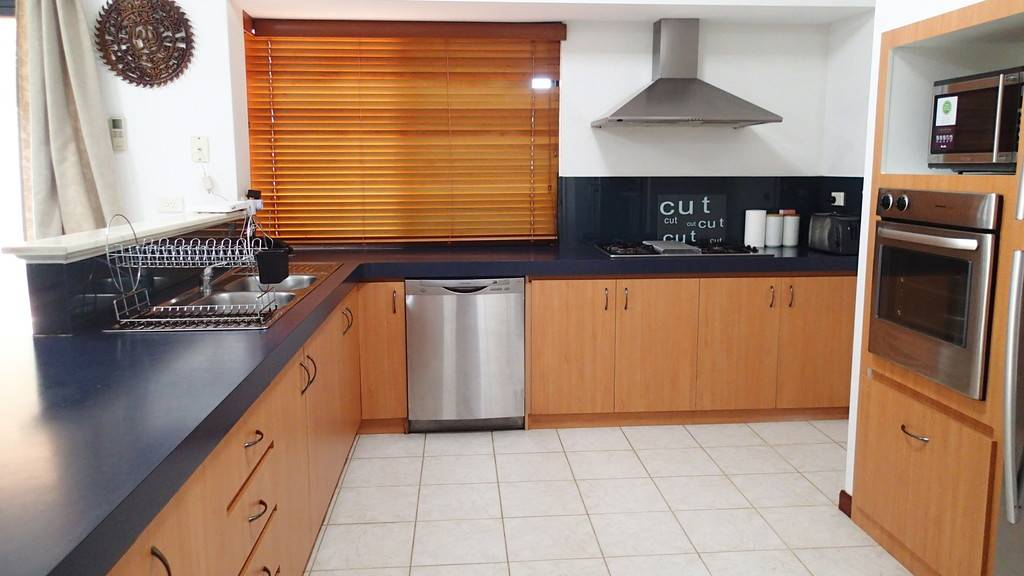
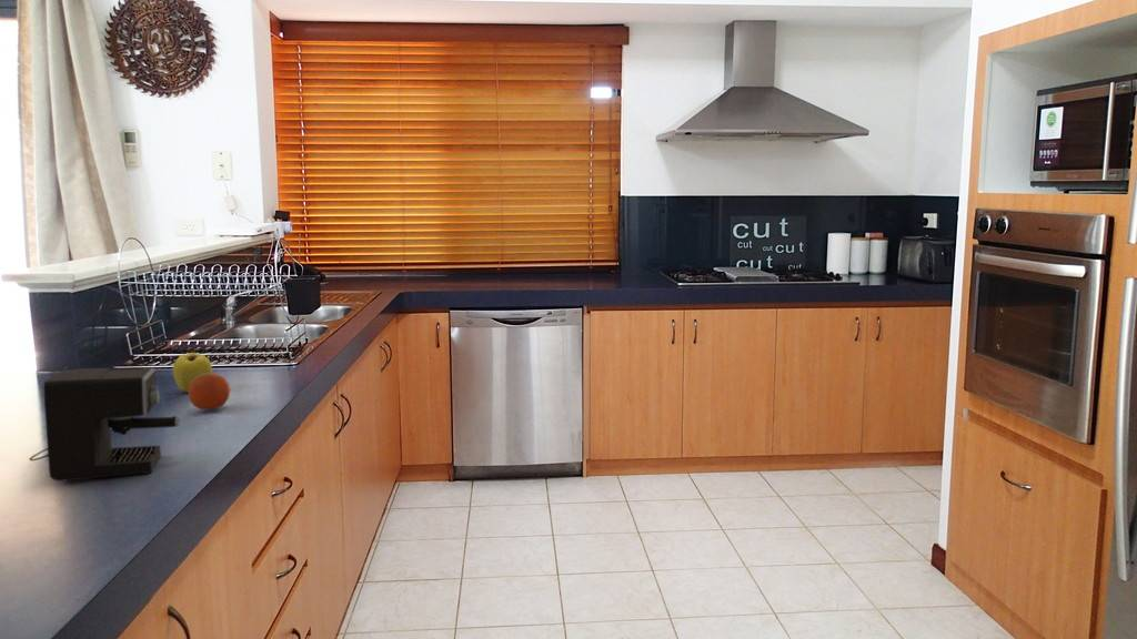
+ apple (192, 368)
+ coffee maker (109, 409)
+ orange (209, 390)
